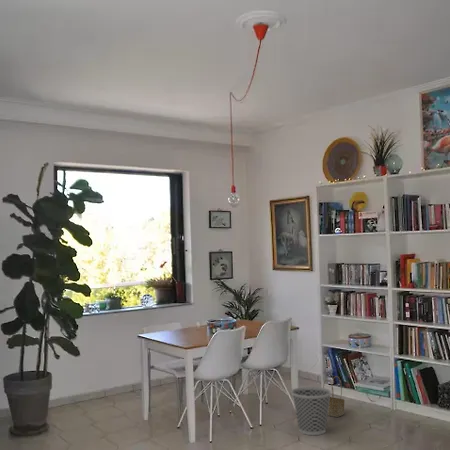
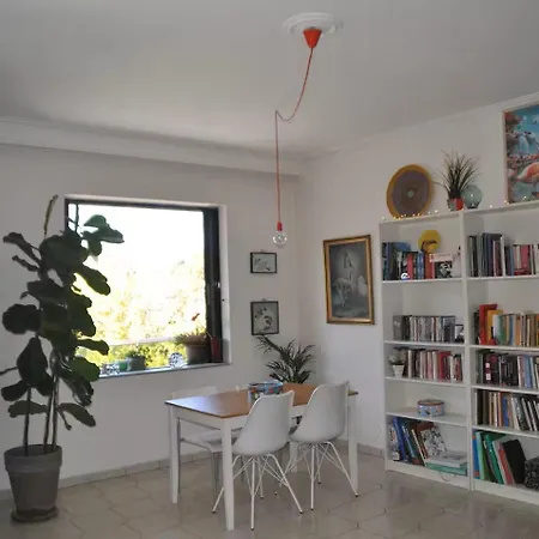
- wastebasket (311, 411)
- basket (332, 395)
